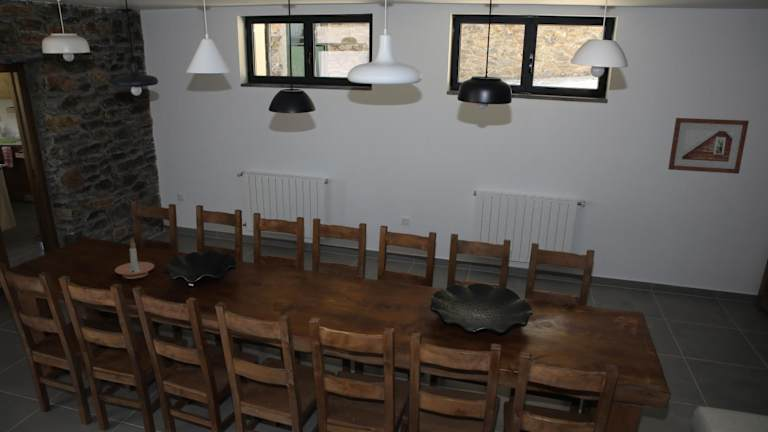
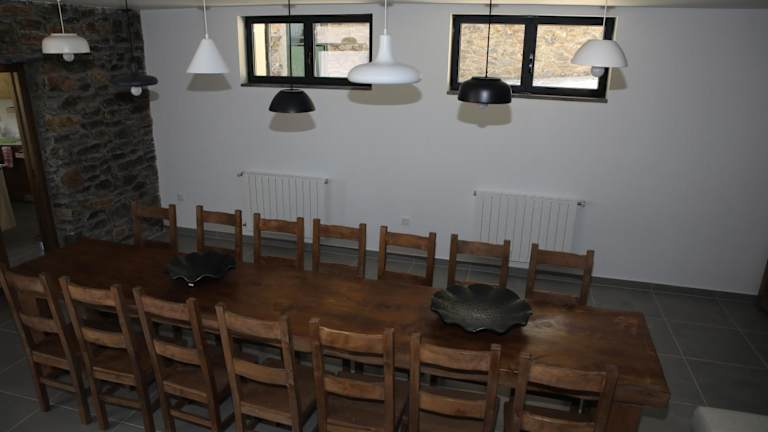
- candle holder (133, 255)
- picture frame (707, 145)
